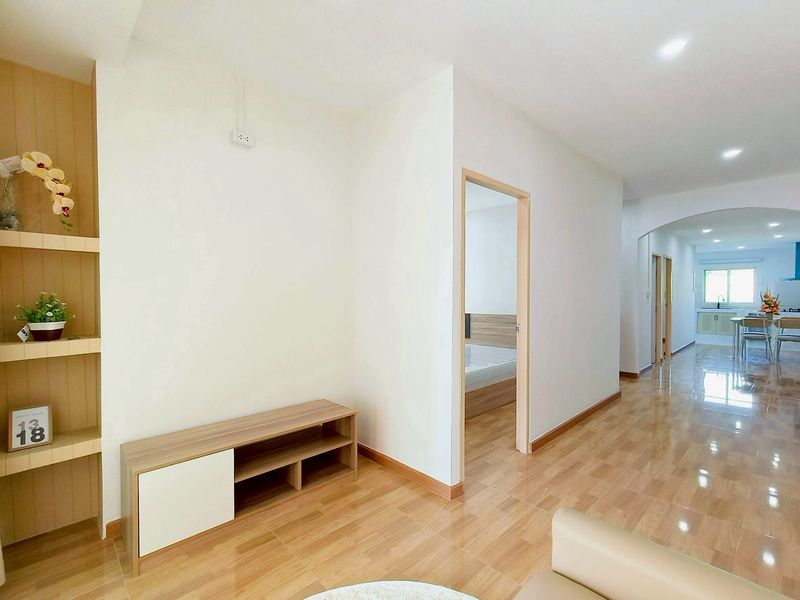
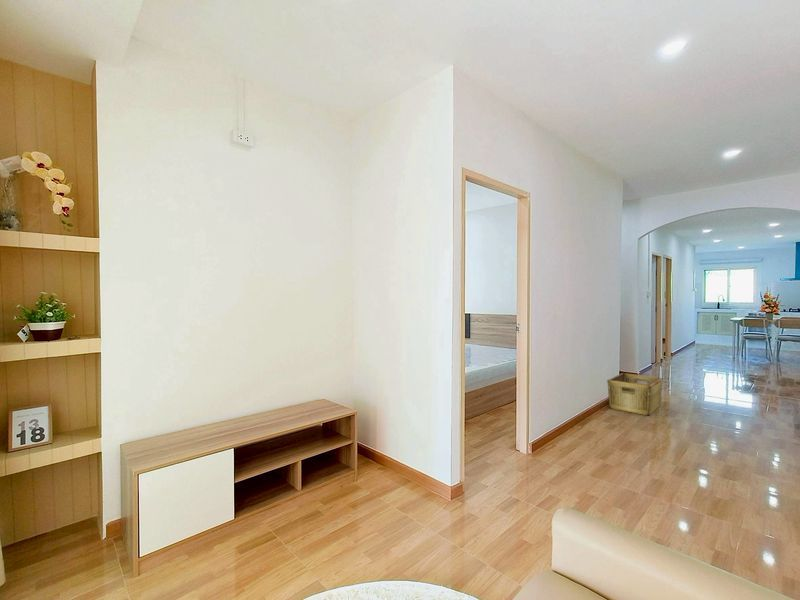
+ hamper (635, 392)
